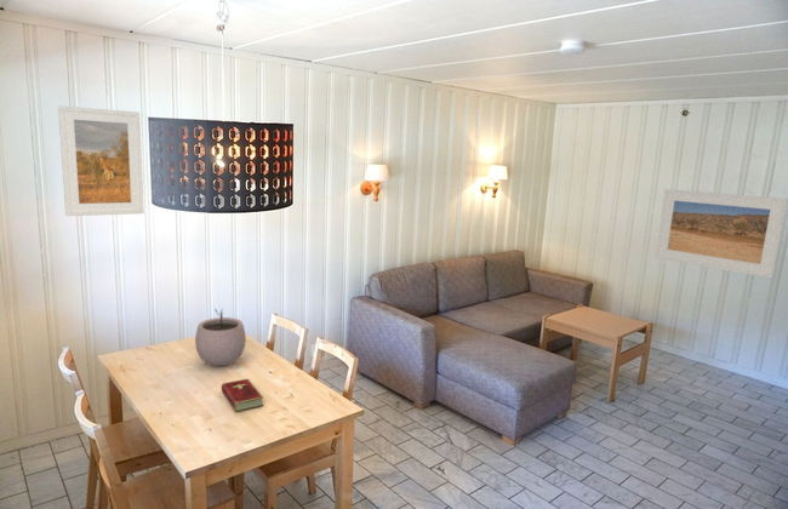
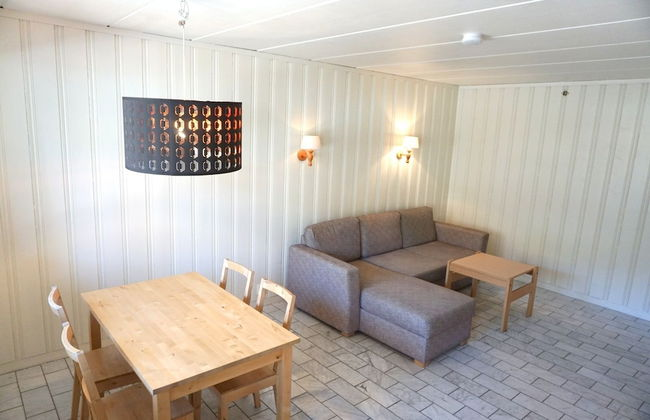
- plant pot (221, 334)
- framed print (103, 162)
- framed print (715, 230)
- hardcover book (241, 394)
